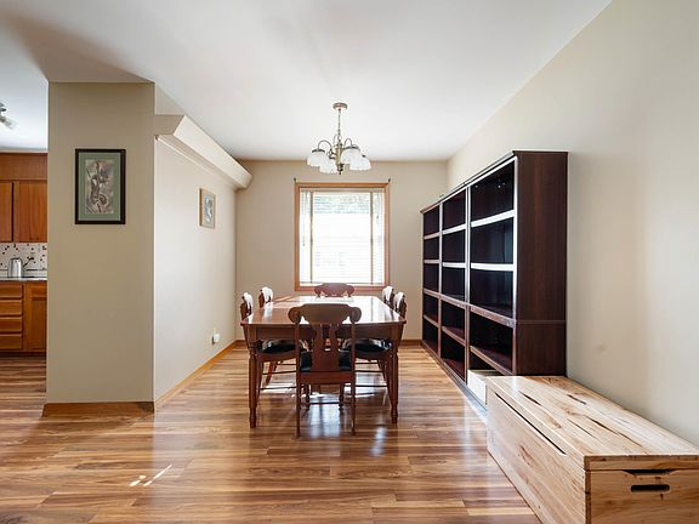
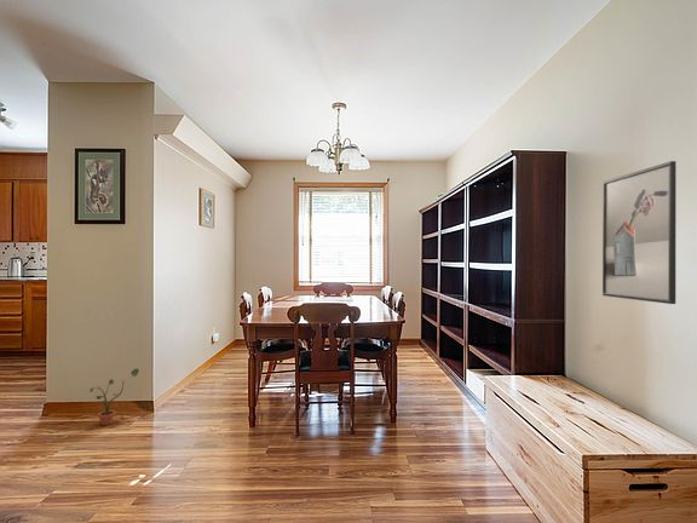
+ potted plant (113, 398)
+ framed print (634, 235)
